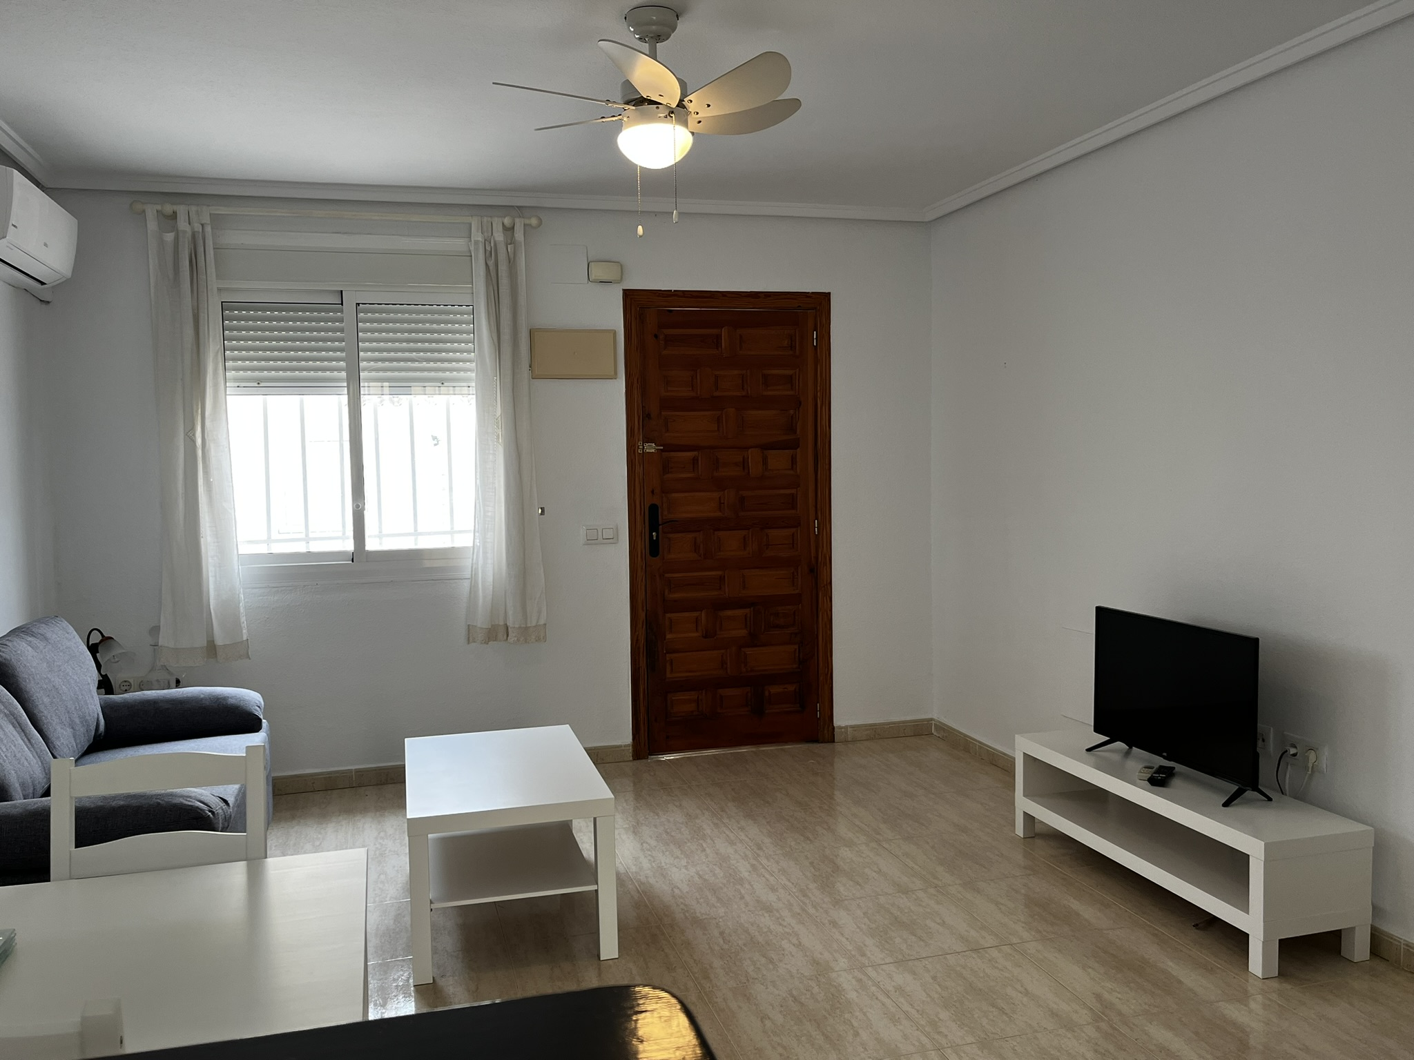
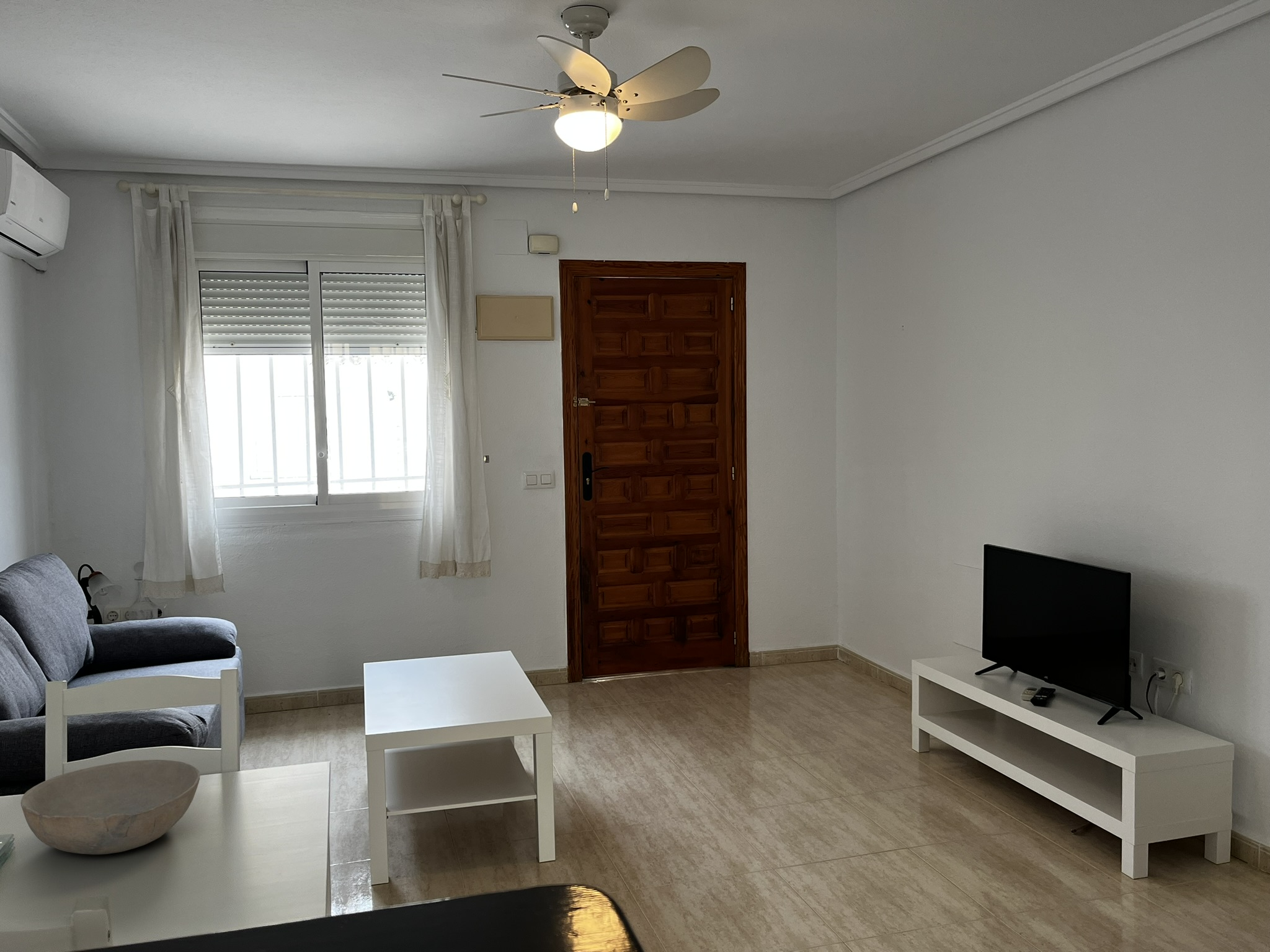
+ bowl (115, 809)
